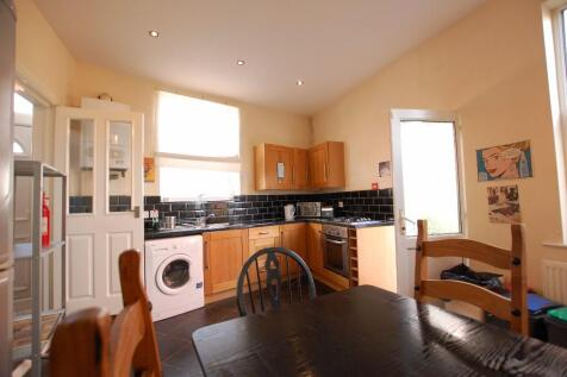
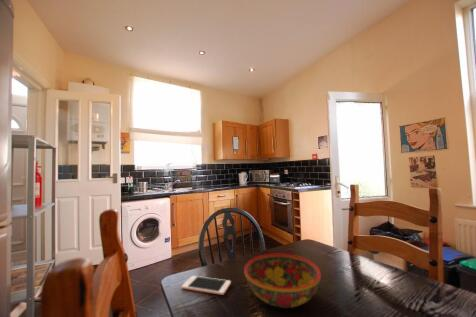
+ bowl (281, 282)
+ cell phone (206, 284)
